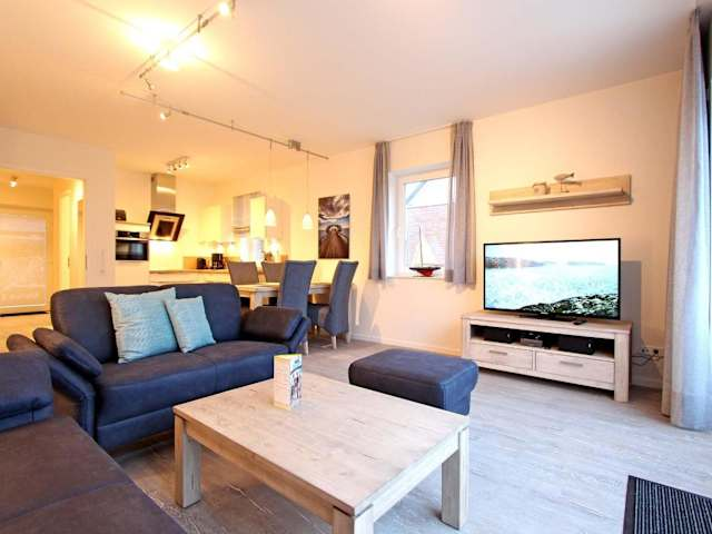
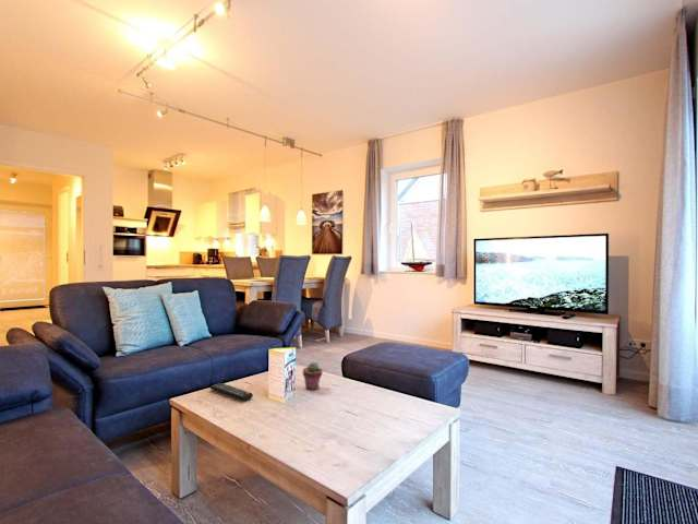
+ remote control (230, 391)
+ potted succulent (312, 374)
